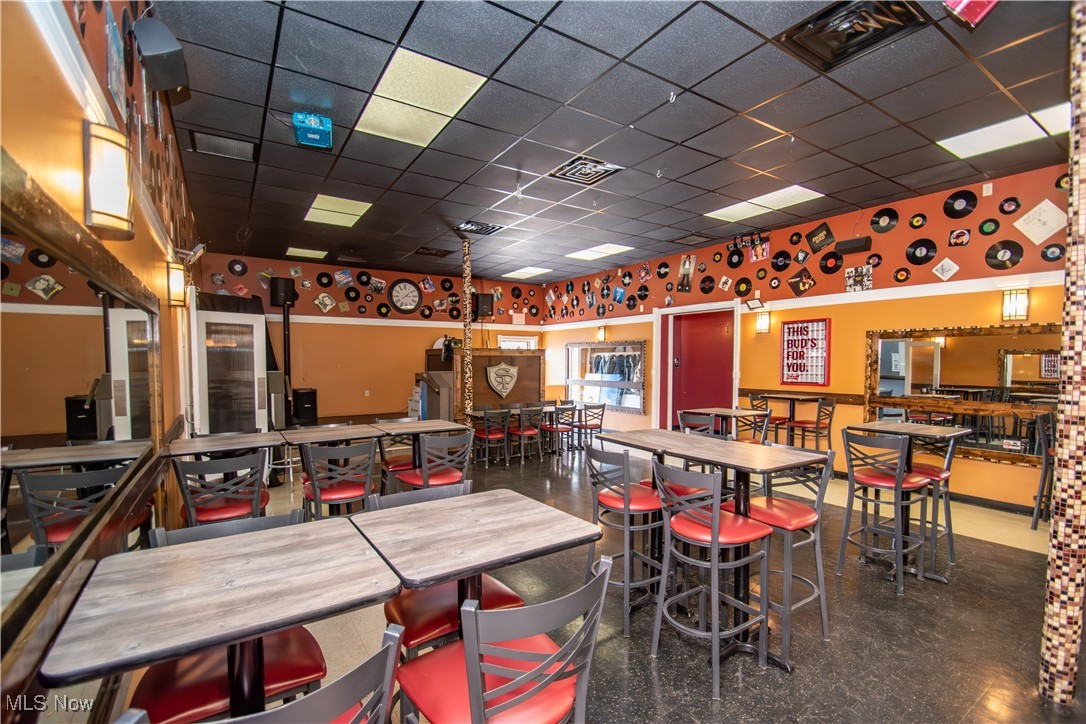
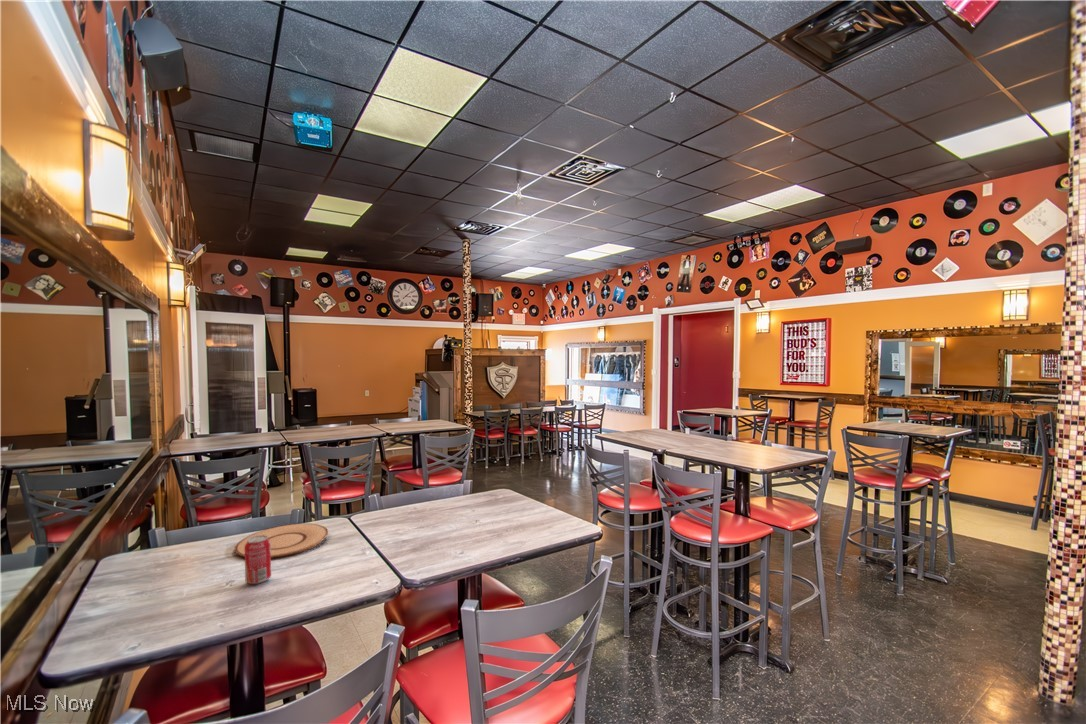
+ beverage can (258, 559)
+ plate (283, 541)
